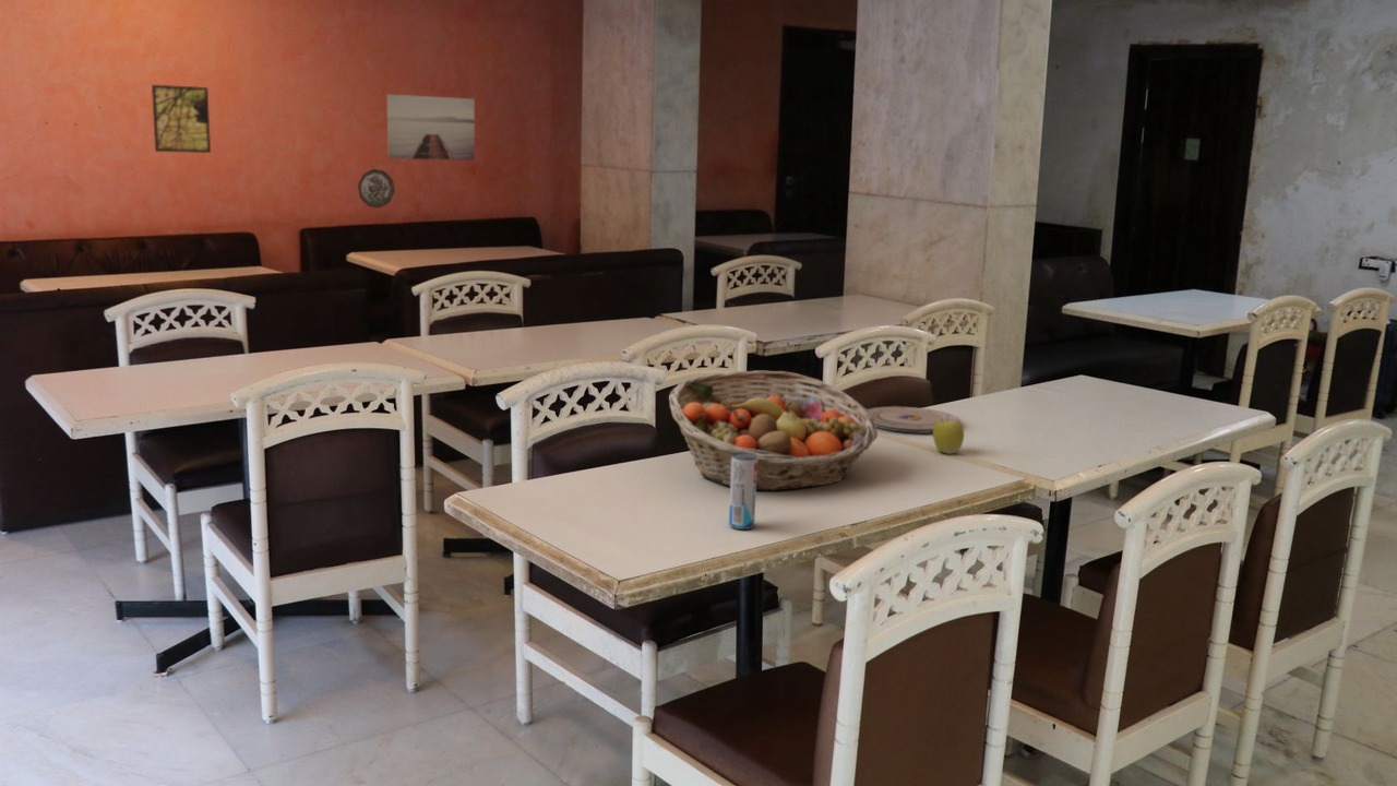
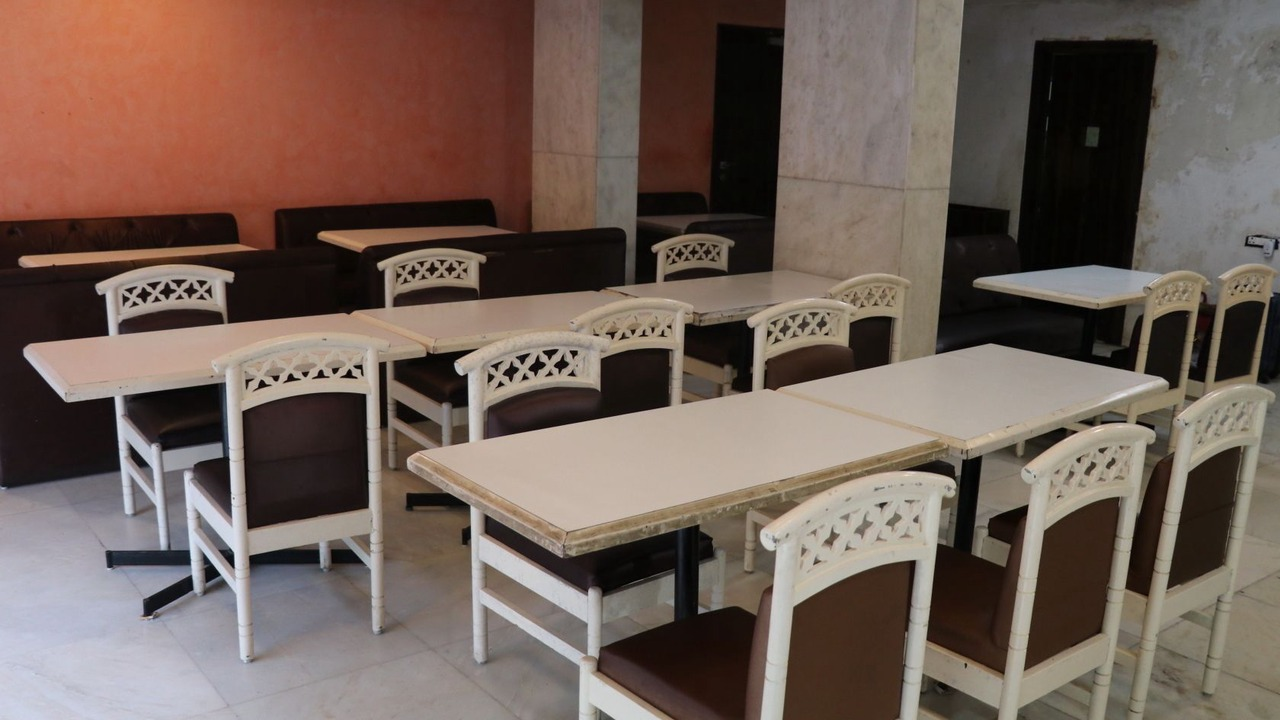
- wall art (431, 128)
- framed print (181, 119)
- decorative plate (375, 188)
- plate (908, 419)
- fruit basket (772, 429)
- apple (948, 432)
- beverage can (742, 490)
